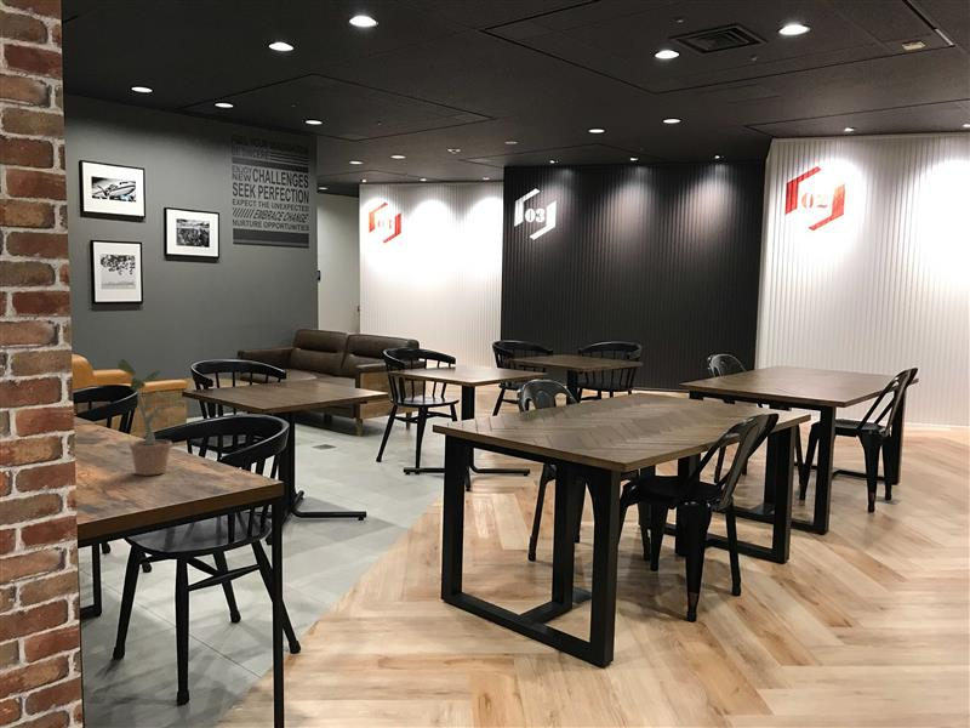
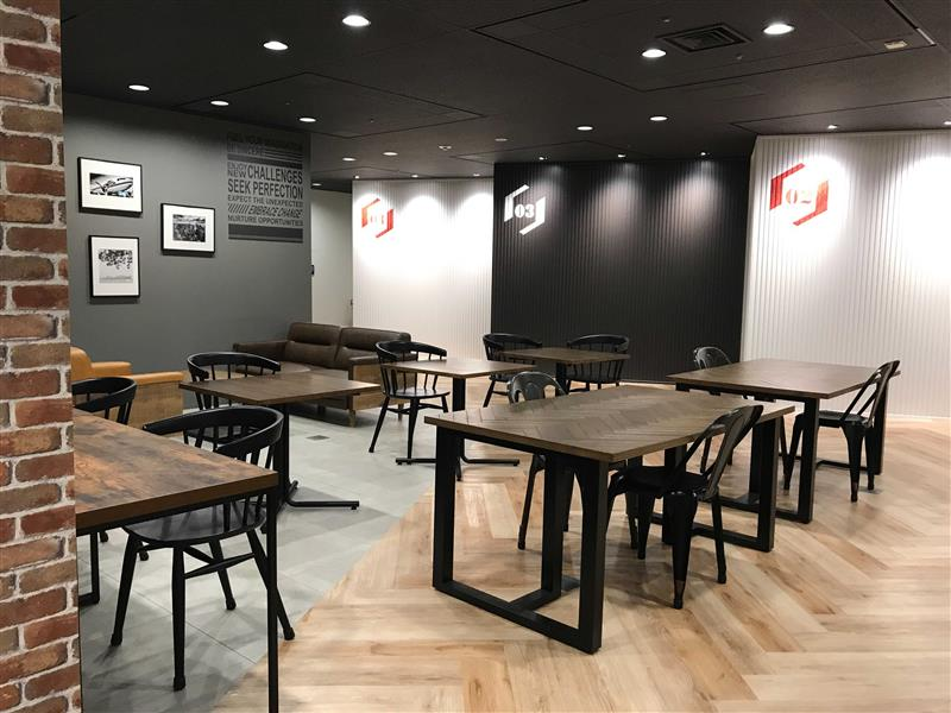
- potted plant (150, 414)
